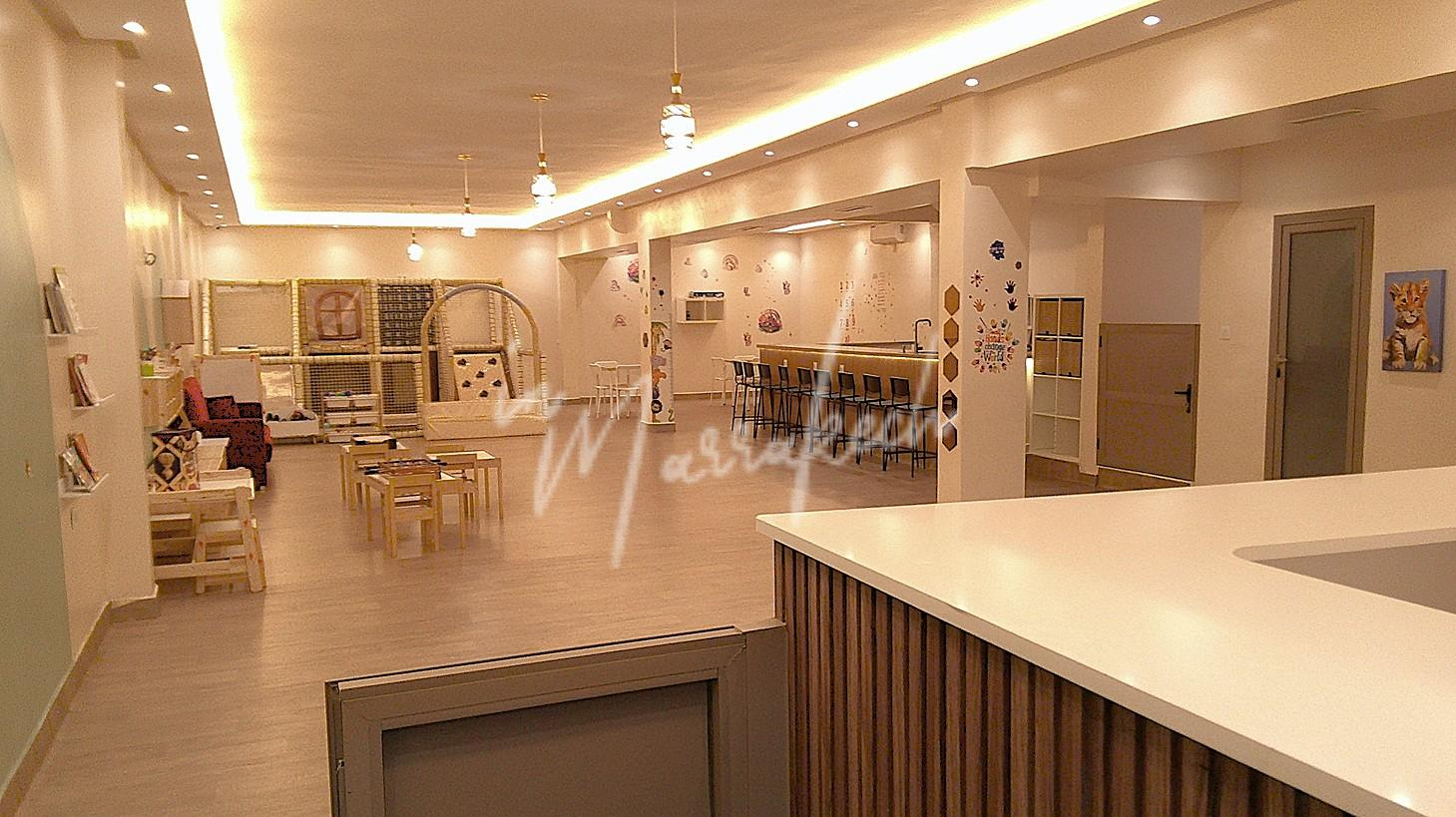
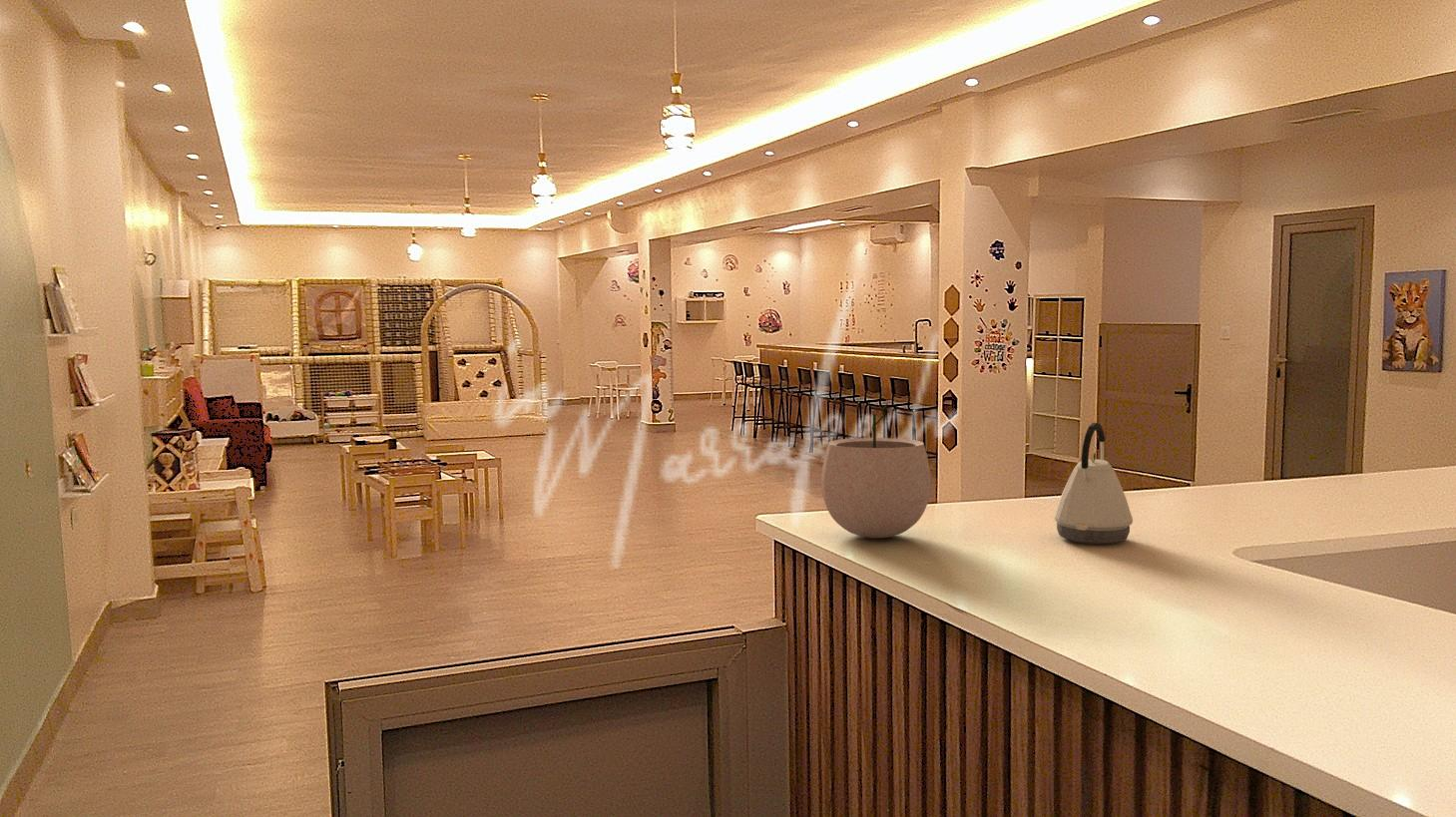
+ kettle (1094, 480)
+ plant pot (875, 468)
